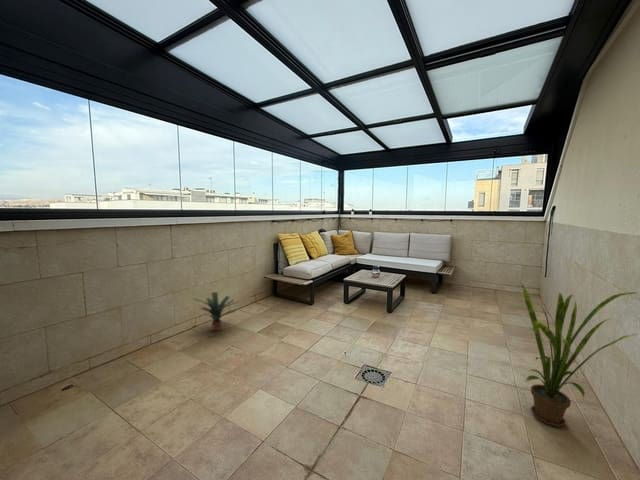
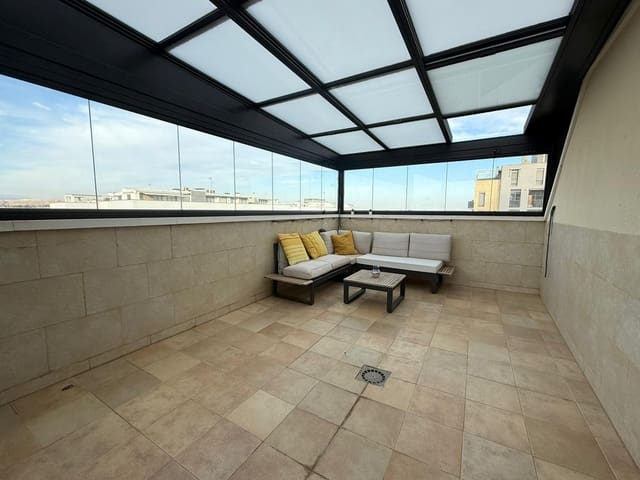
- potted plant (213, 311)
- house plant (563, 353)
